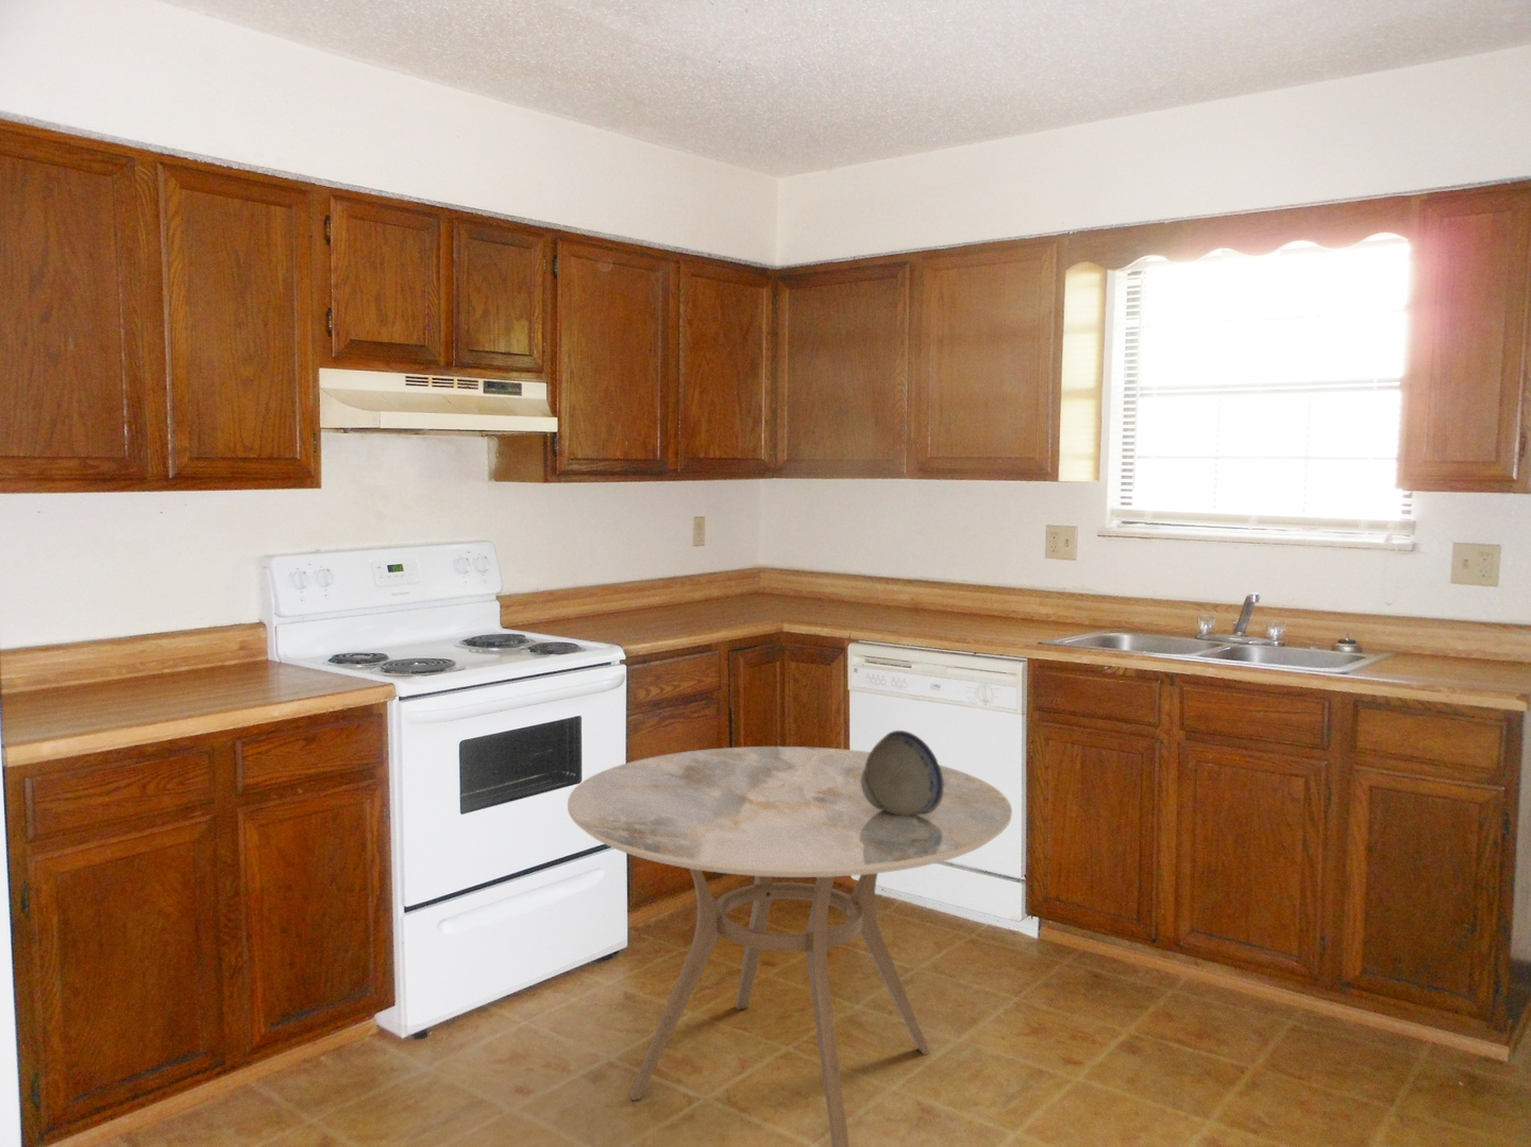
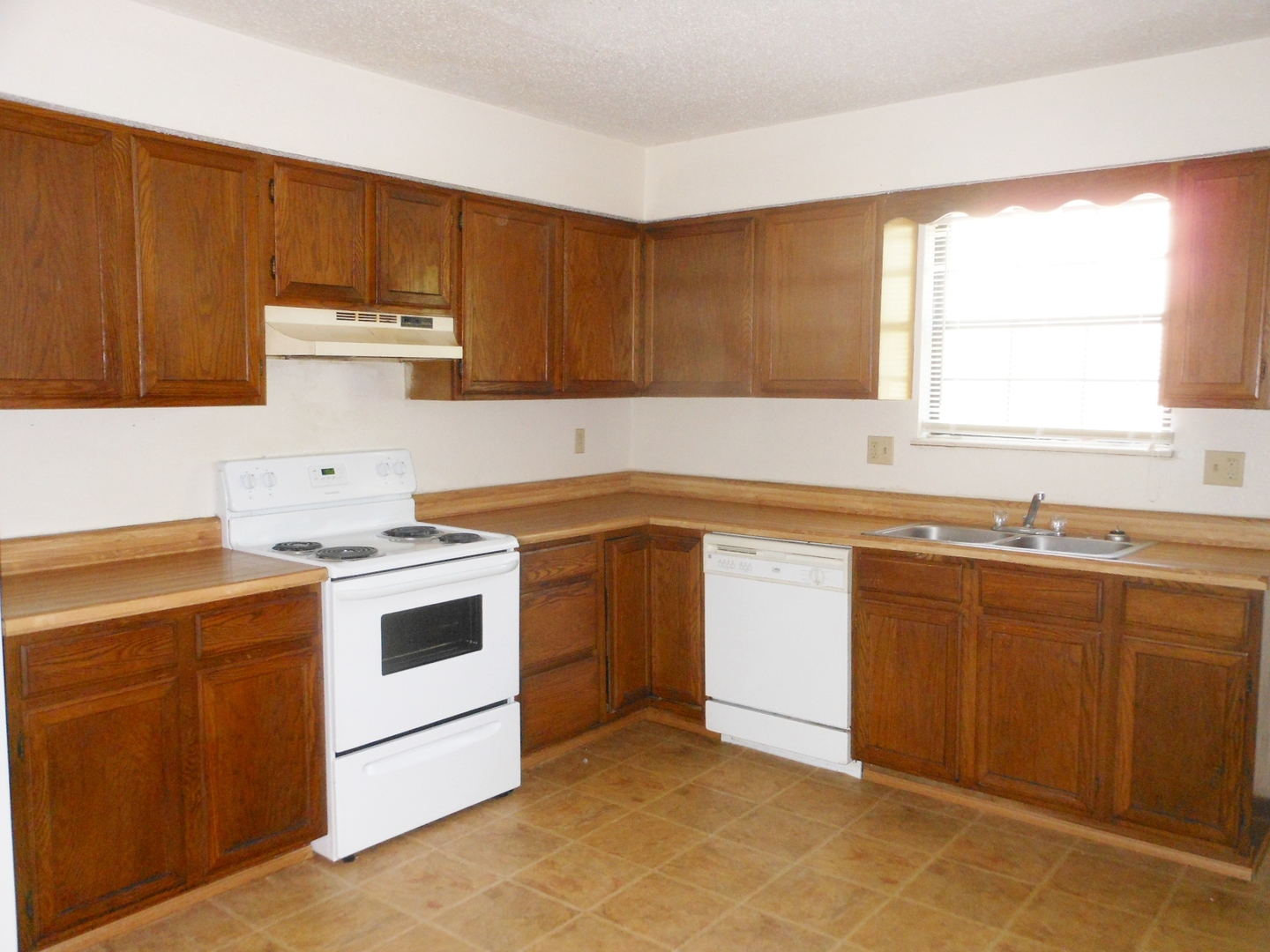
- bowl (901, 770)
- dining table (787, 935)
